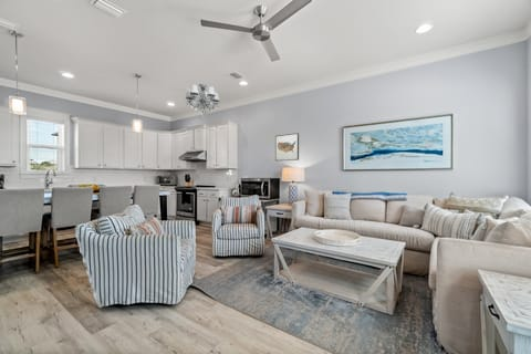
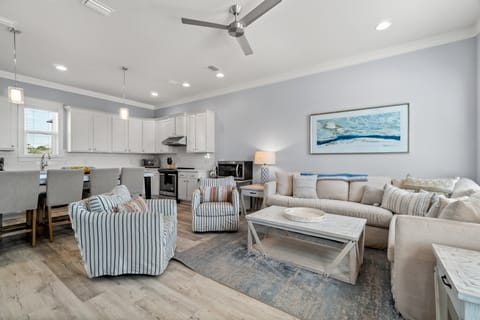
- wall art (287, 147)
- chandelier (202, 102)
